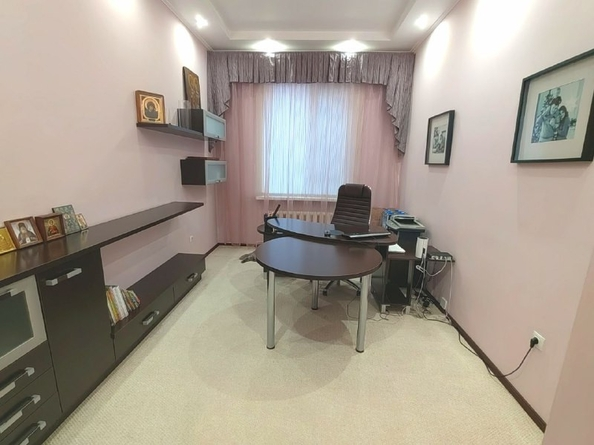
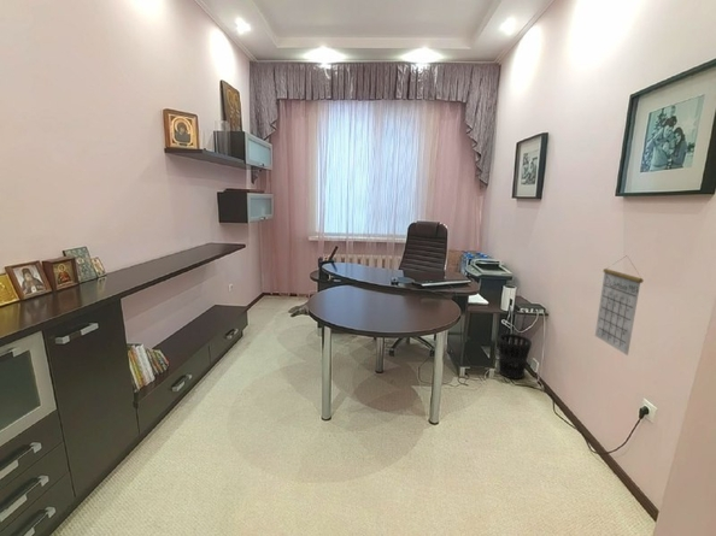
+ calendar (617, 301)
+ wastebasket (512, 355)
